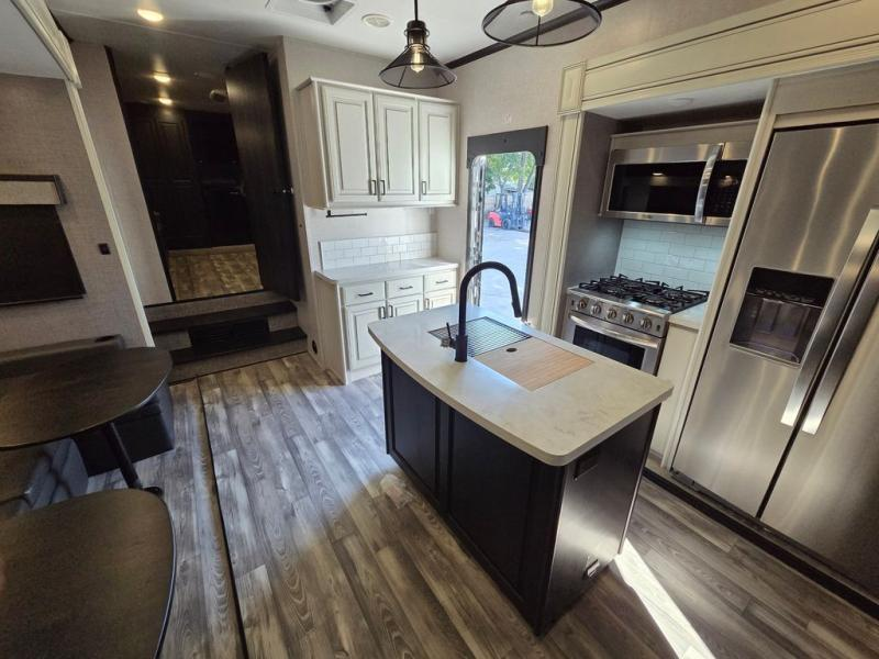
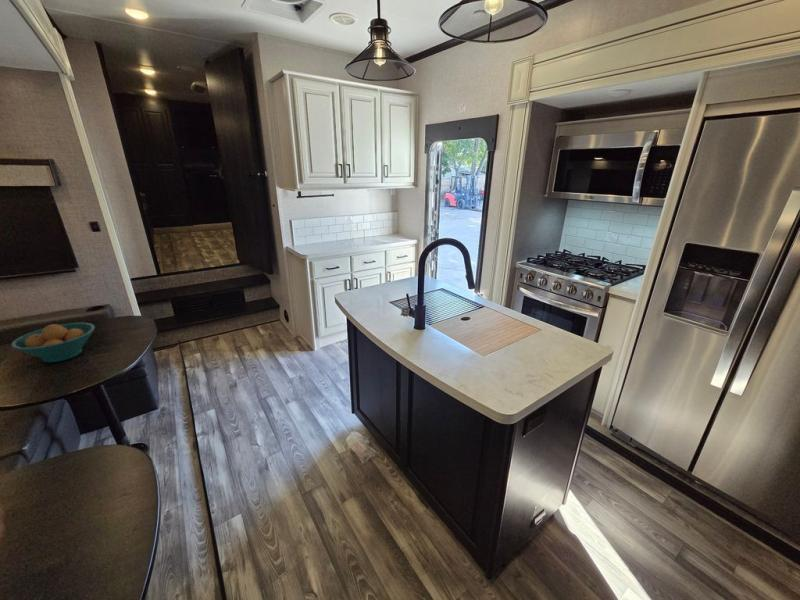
+ fruit bowl (57, 340)
